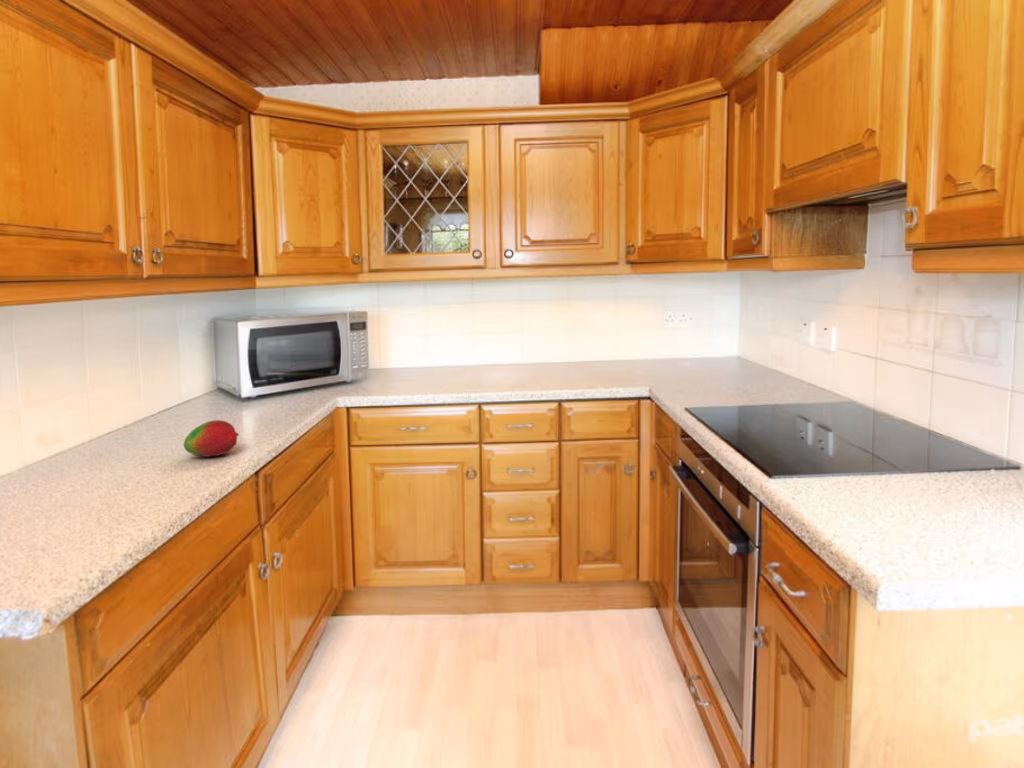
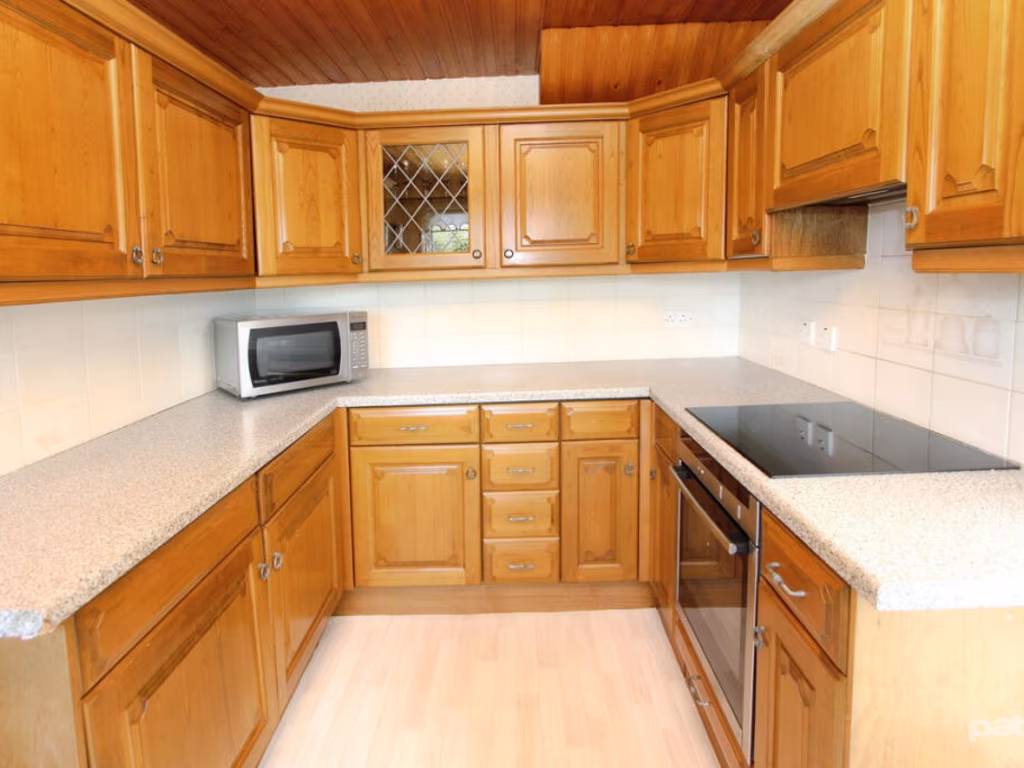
- fruit (211, 438)
